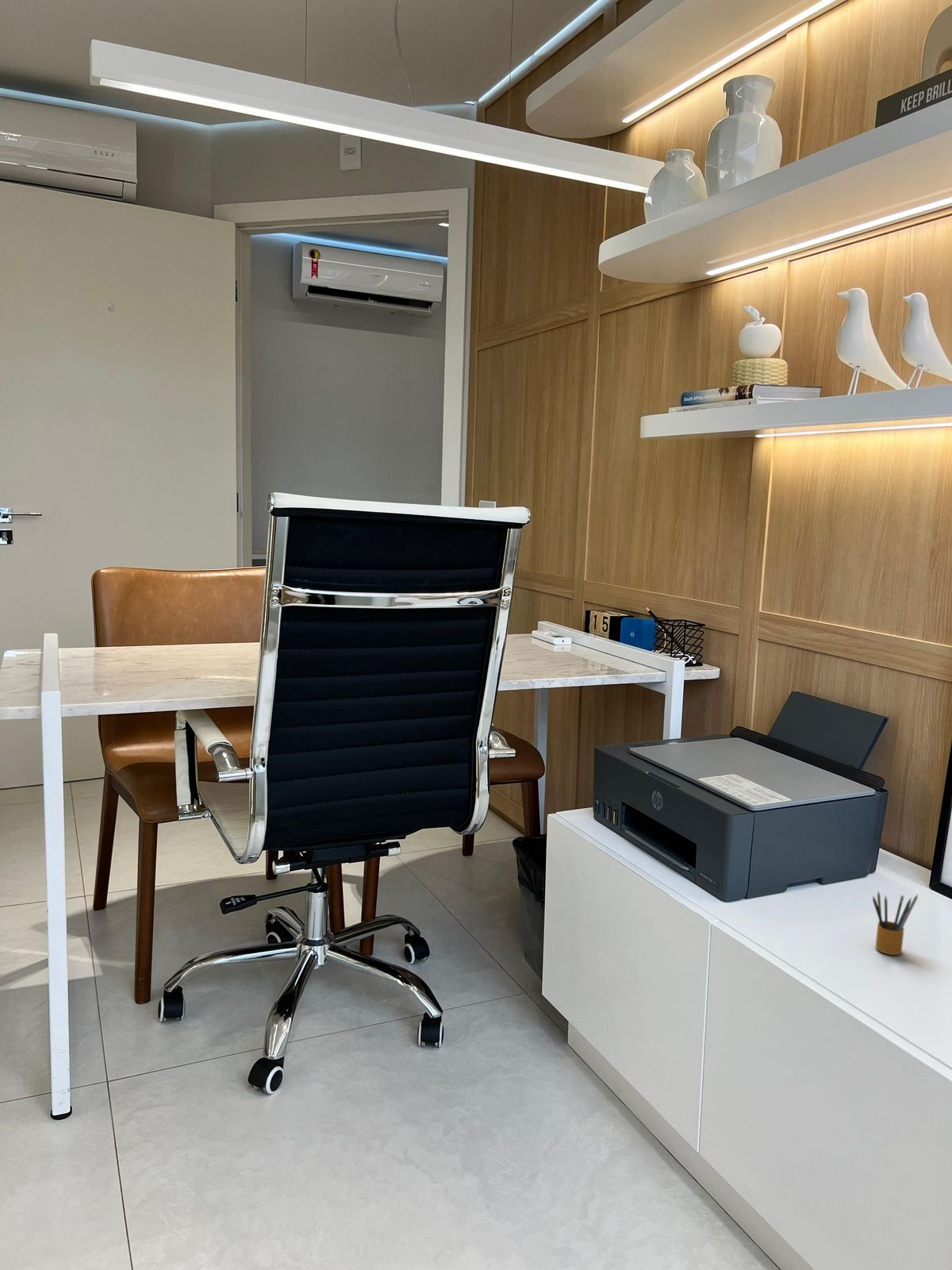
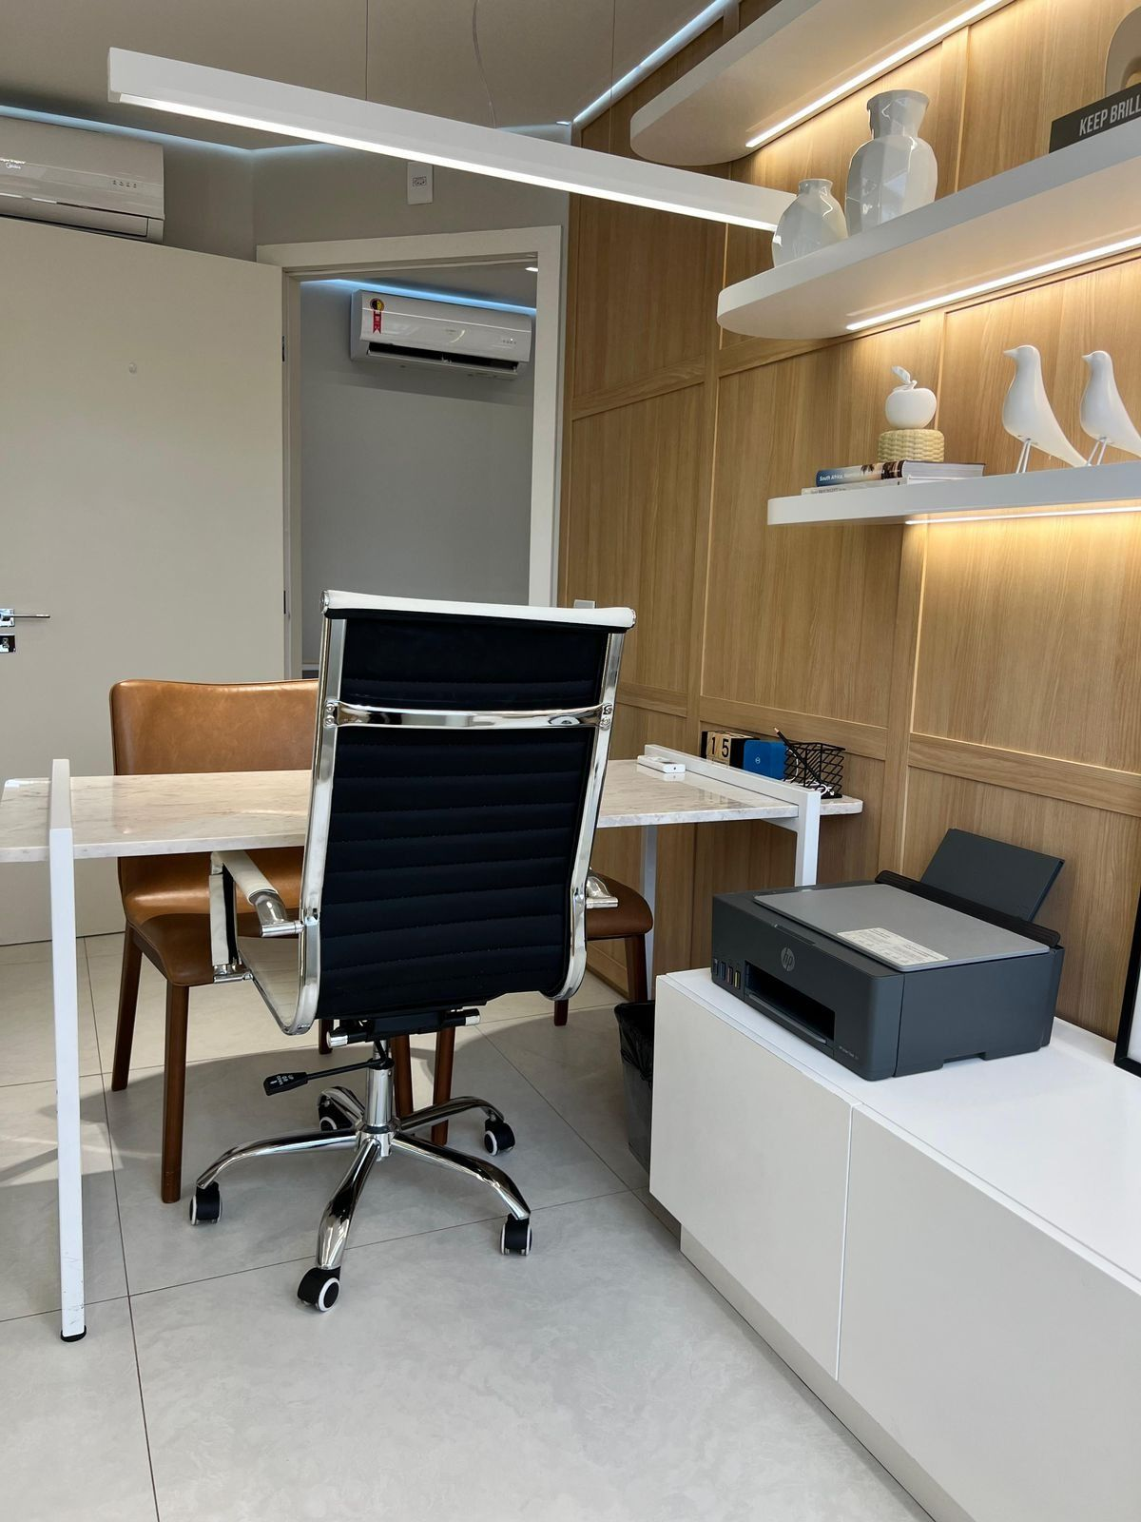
- pencil box (890, 922)
